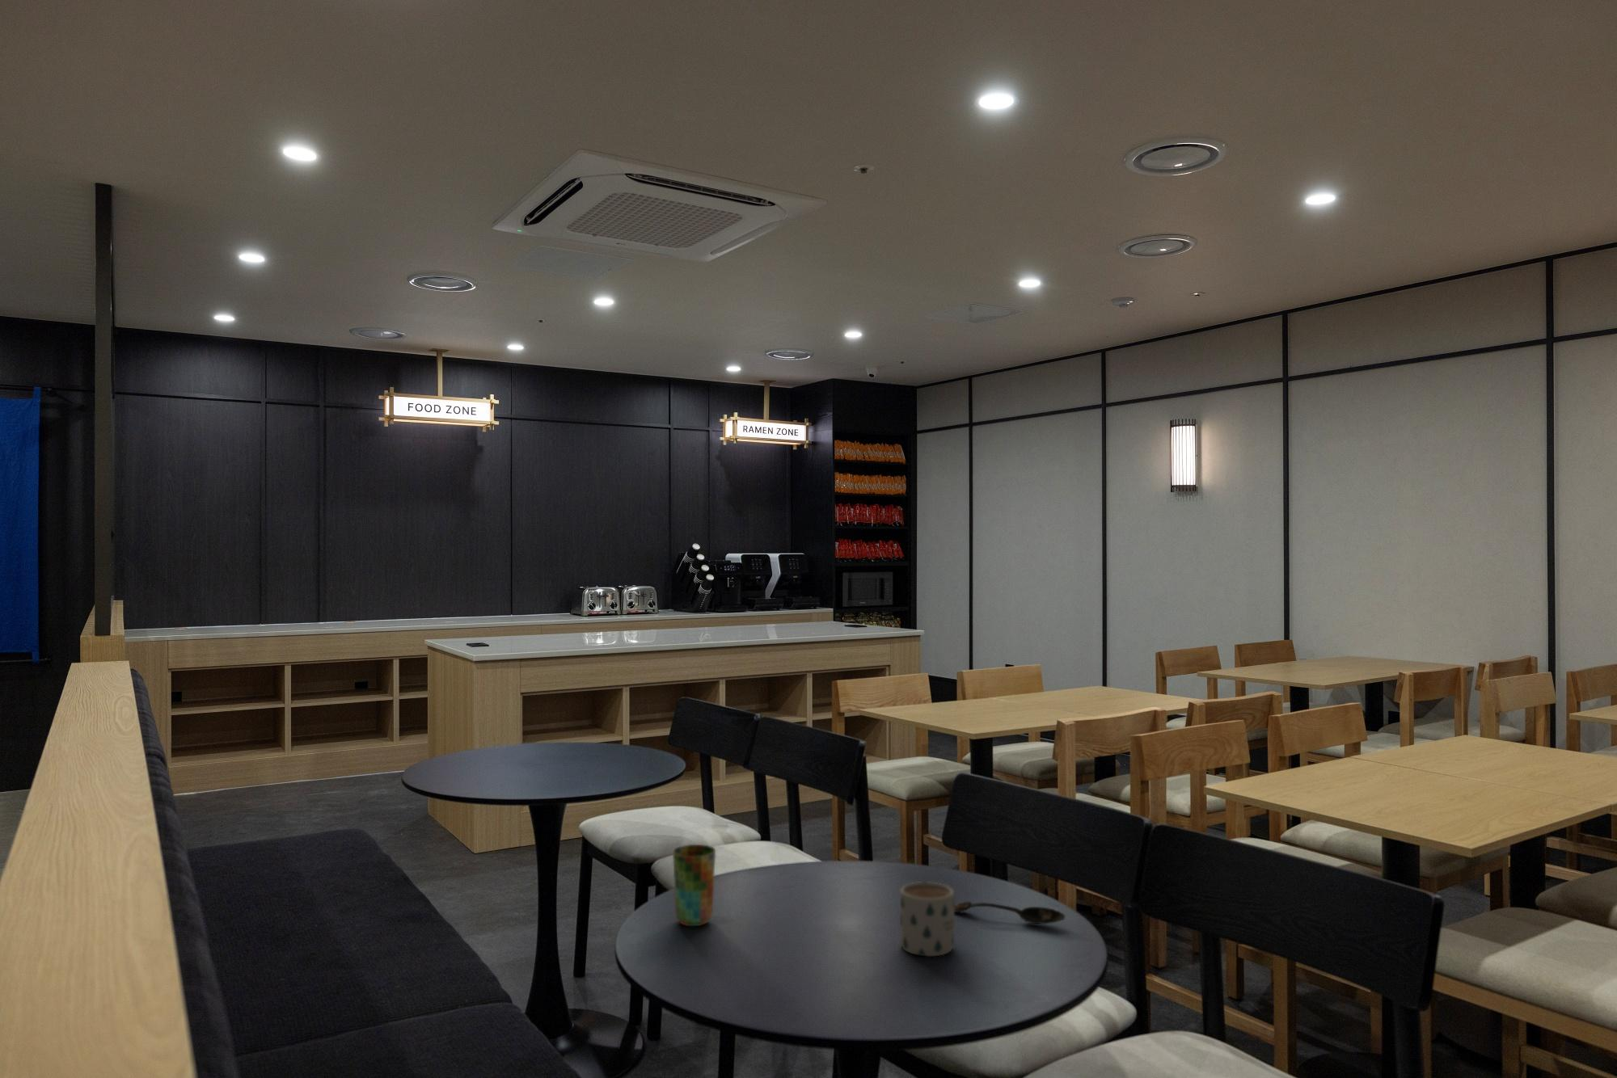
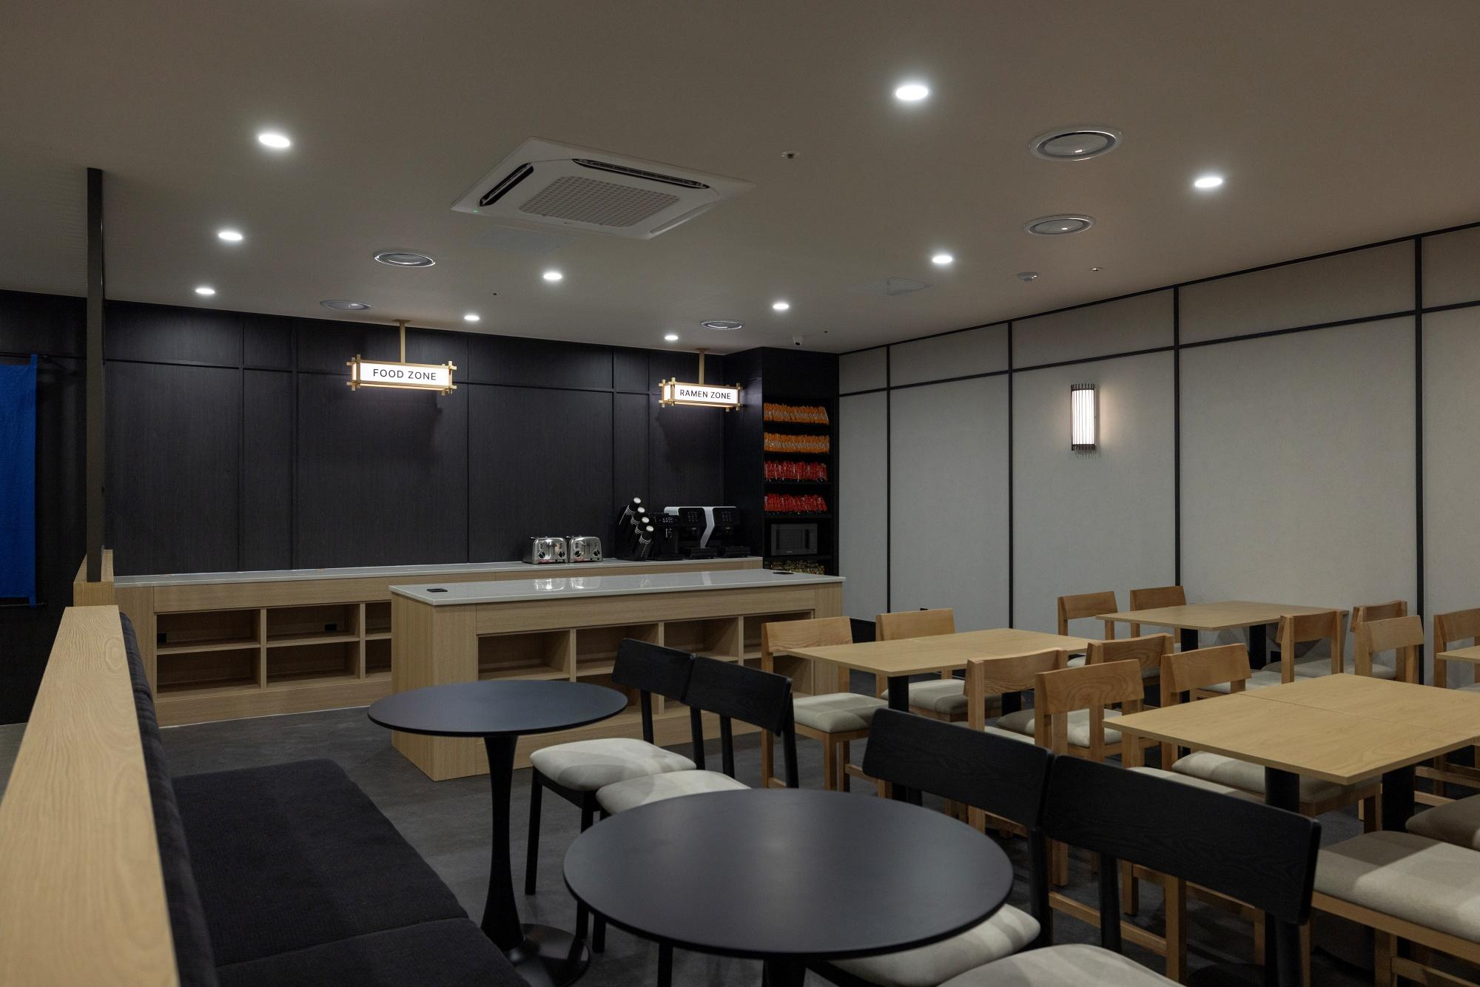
- mug (930, 914)
- spoon (1006, 910)
- cup (694, 886)
